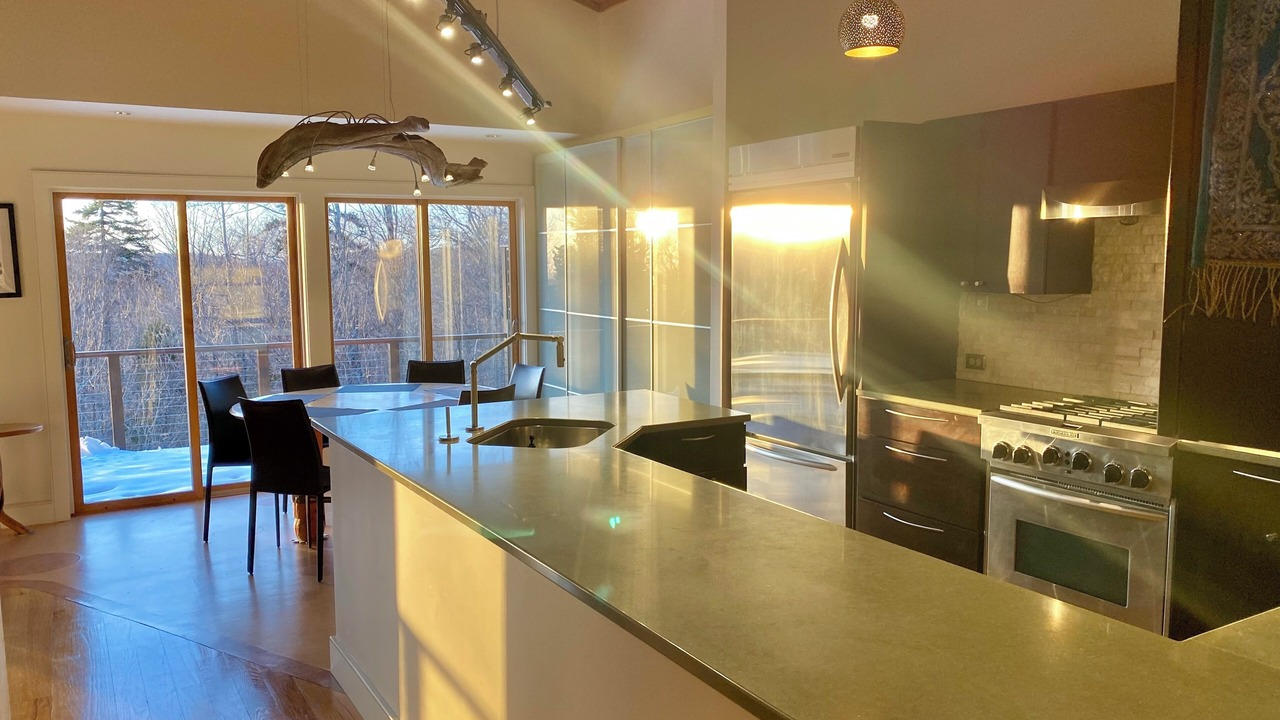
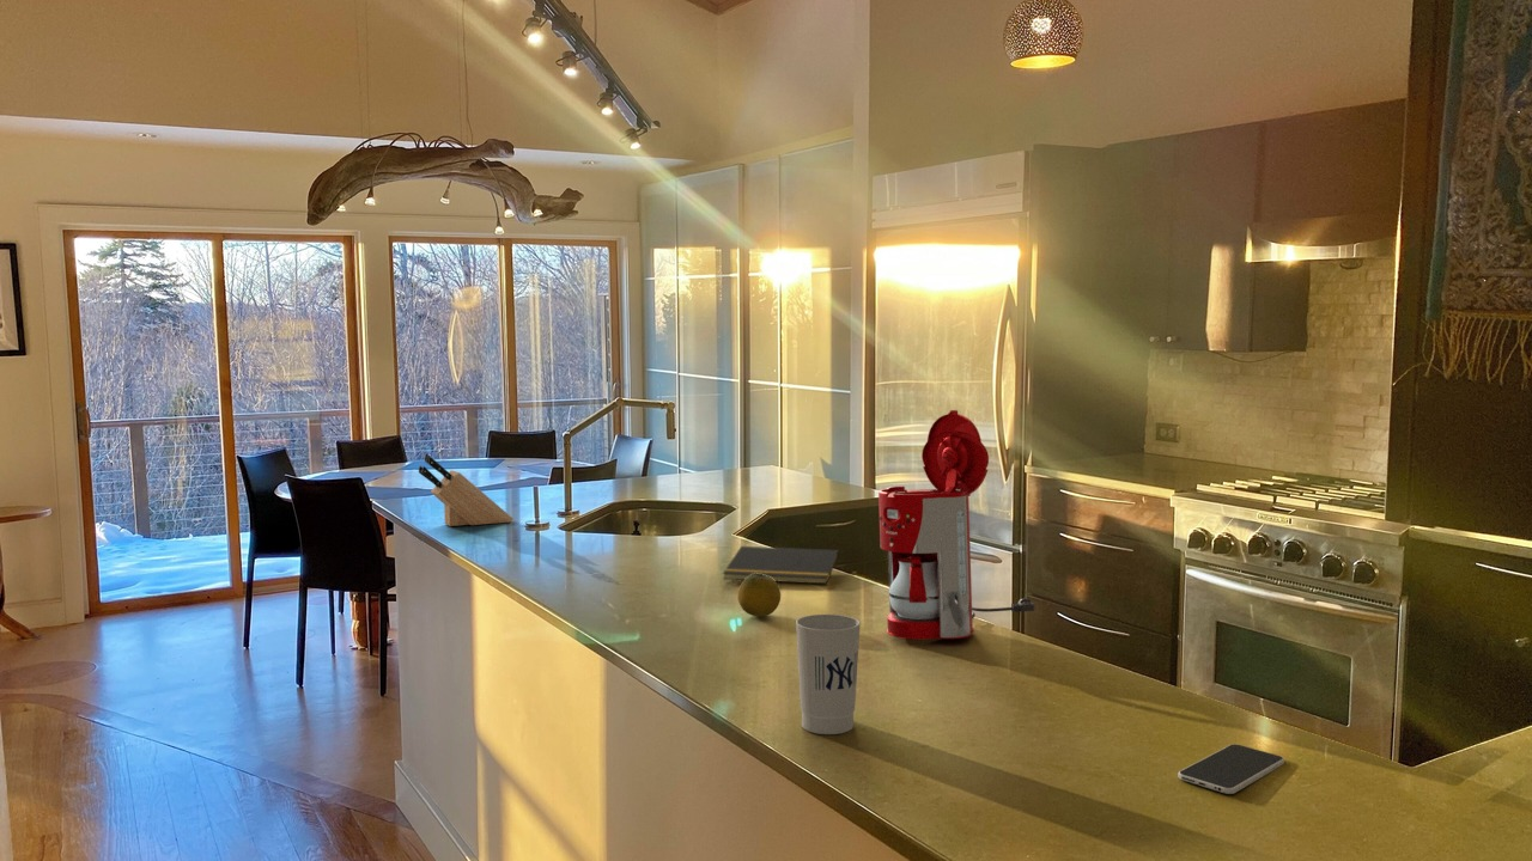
+ coffee maker (950, 515)
+ fruit (759, 594)
+ cup (827, 673)
+ notepad (782, 563)
+ knife block (464, 488)
+ smartphone (1232, 768)
